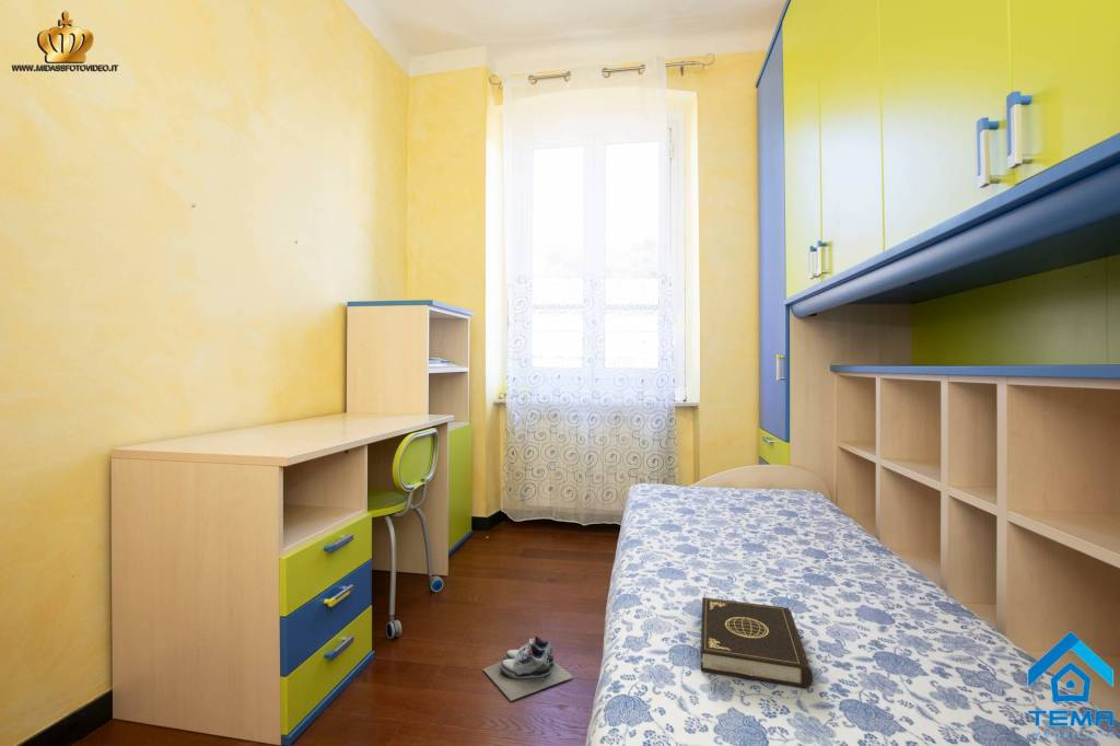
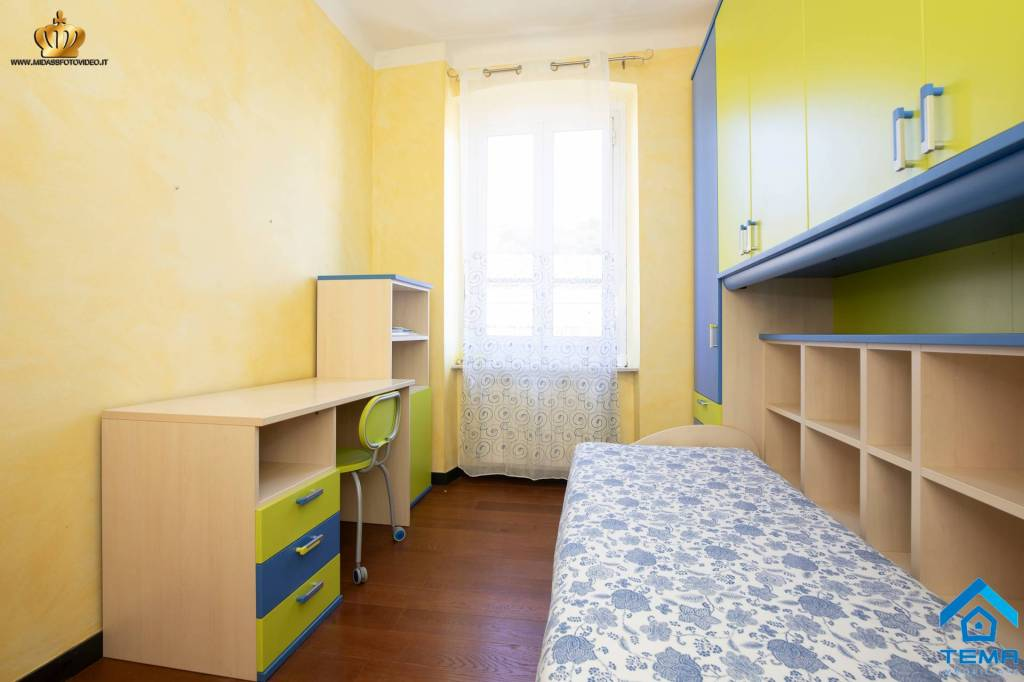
- book (749, 637)
- shoe (526, 657)
